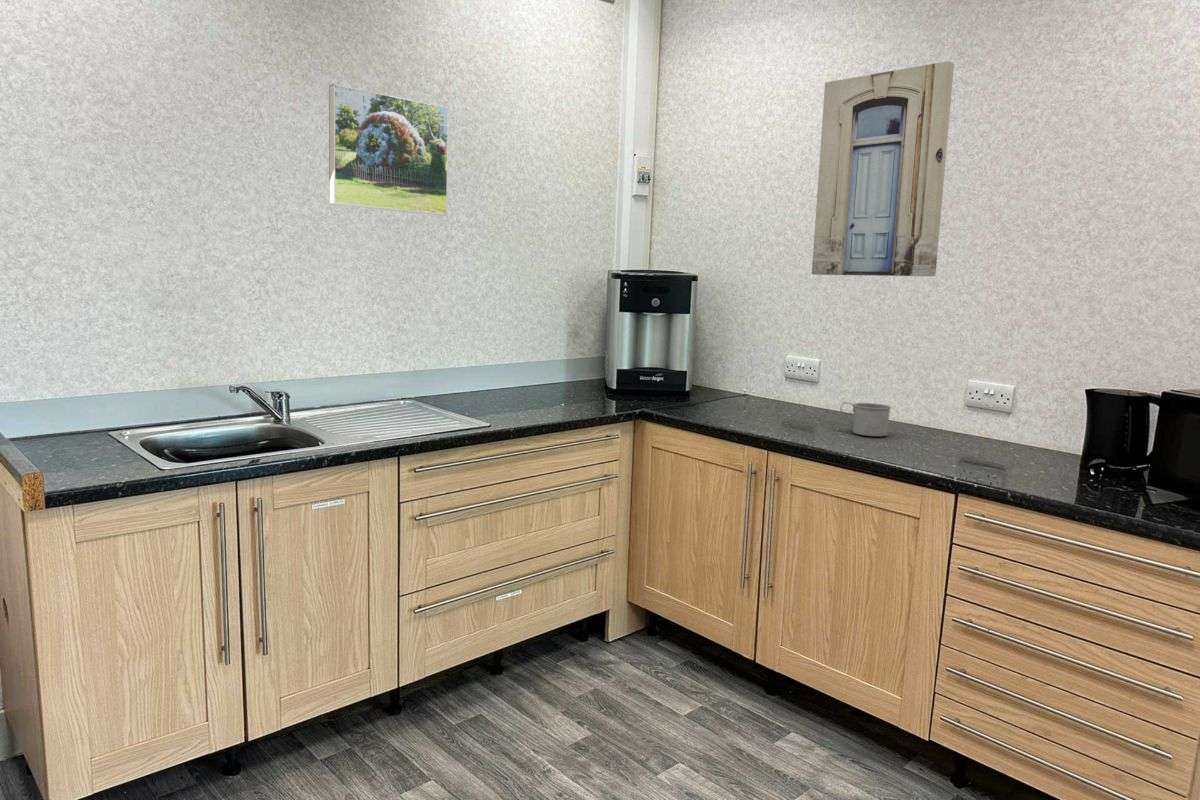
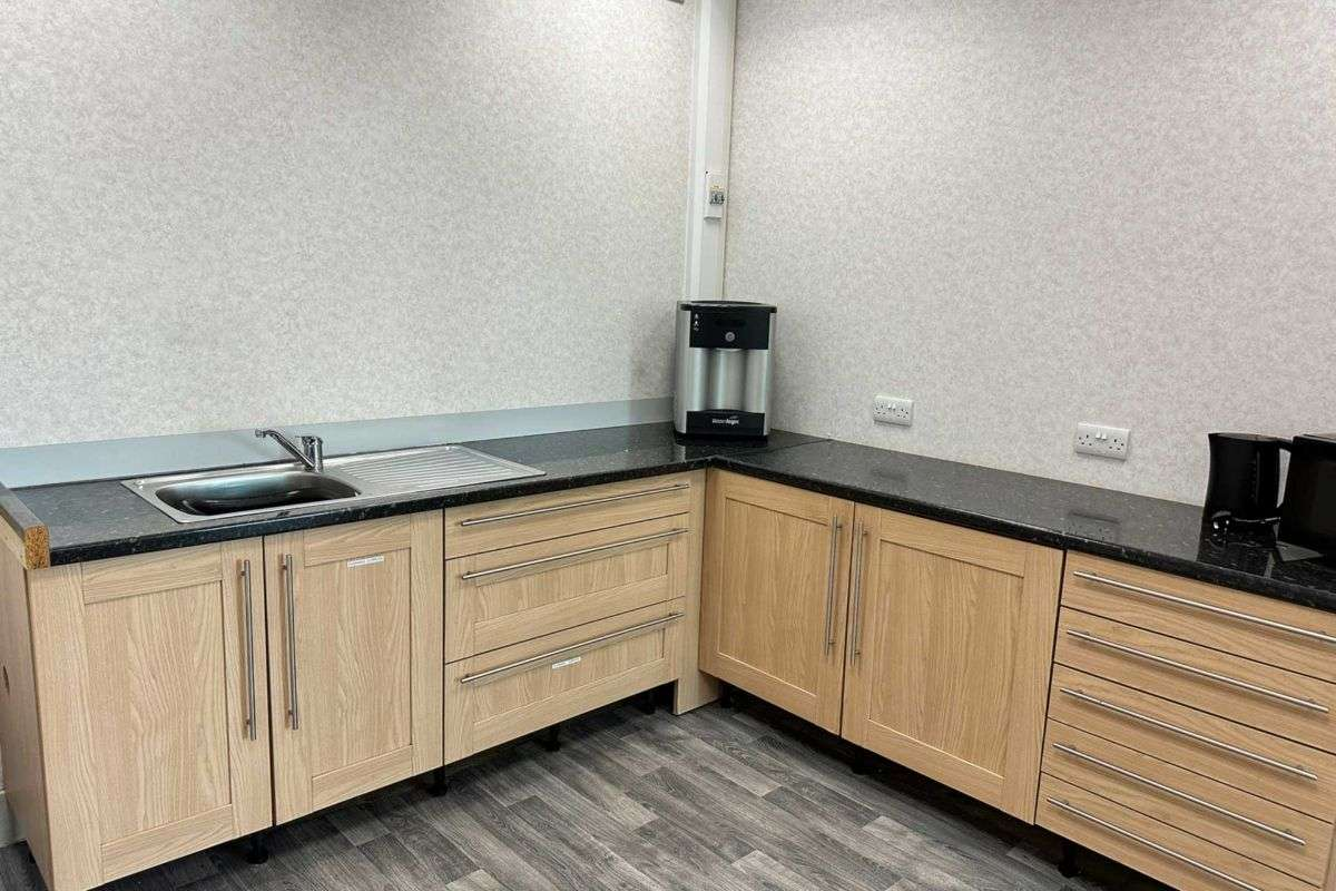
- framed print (391, 153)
- wall art (878, 175)
- mug (867, 418)
